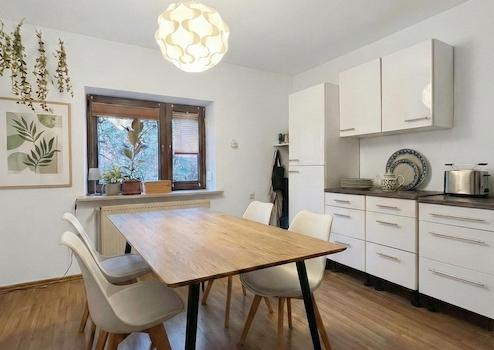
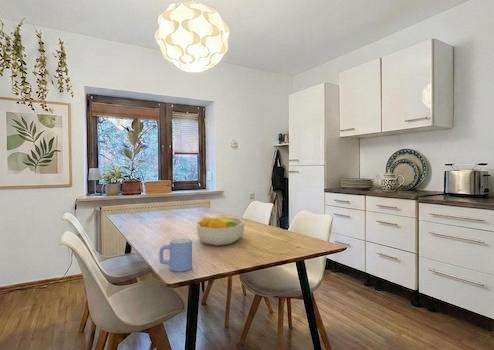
+ mug (176, 254)
+ fruit bowl (220, 227)
